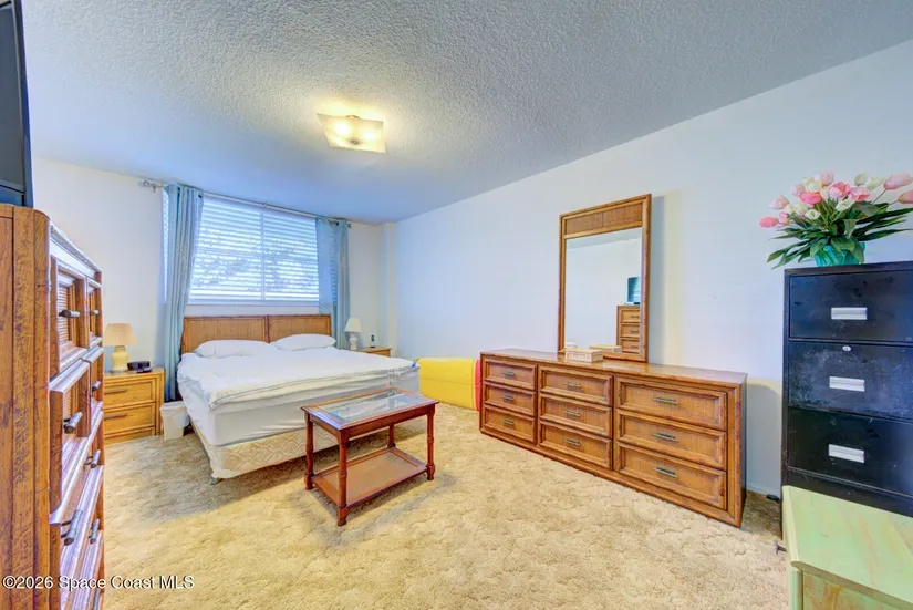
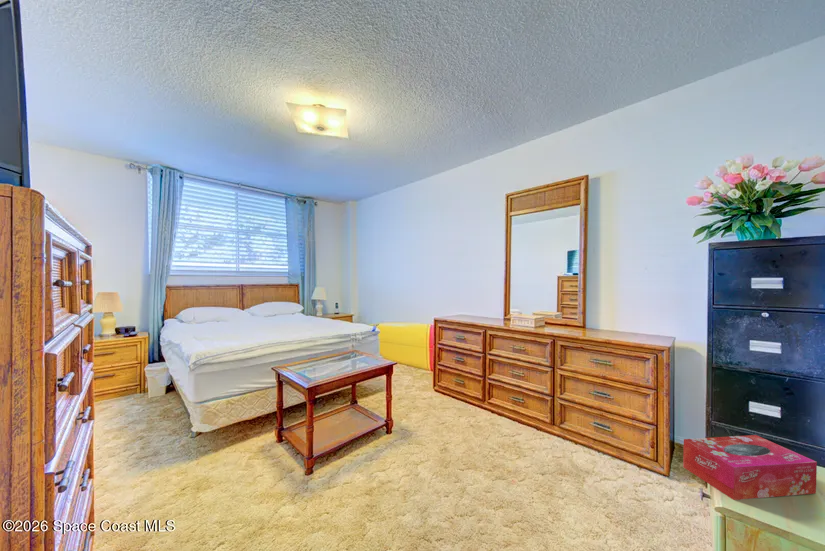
+ tissue box (745, 464)
